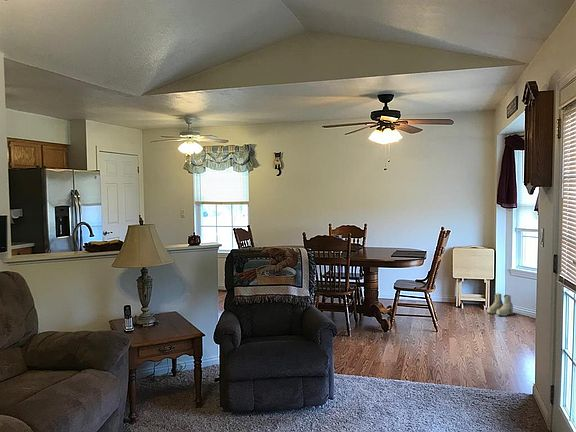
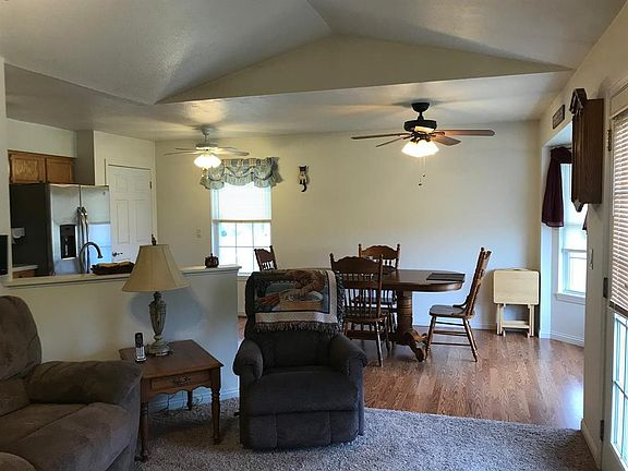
- boots (500, 304)
